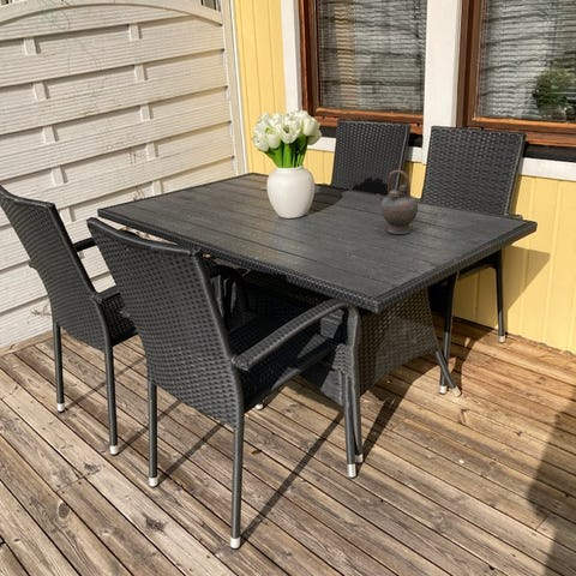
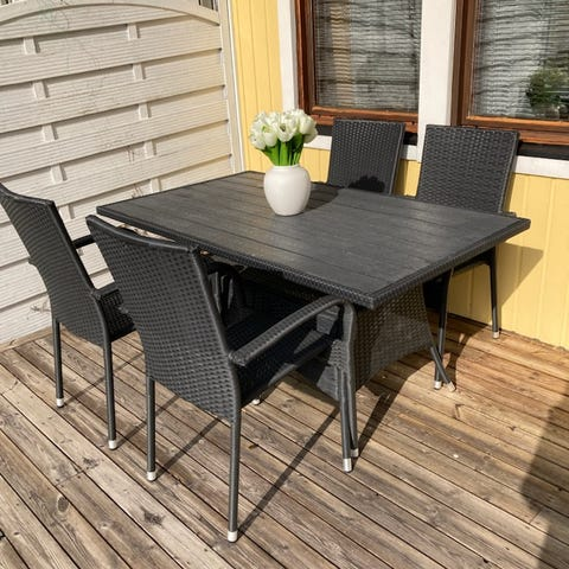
- teapot (395, 200)
